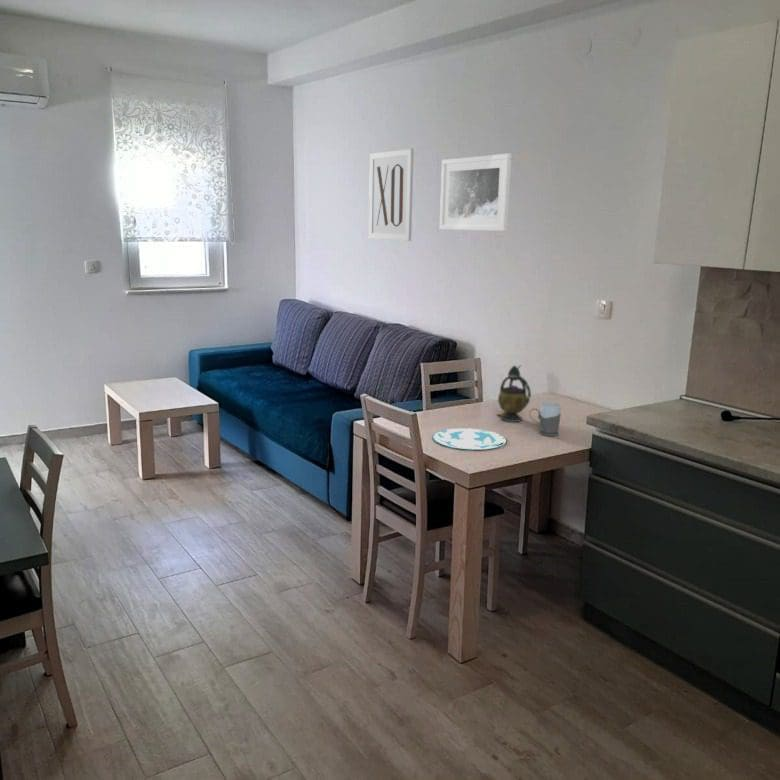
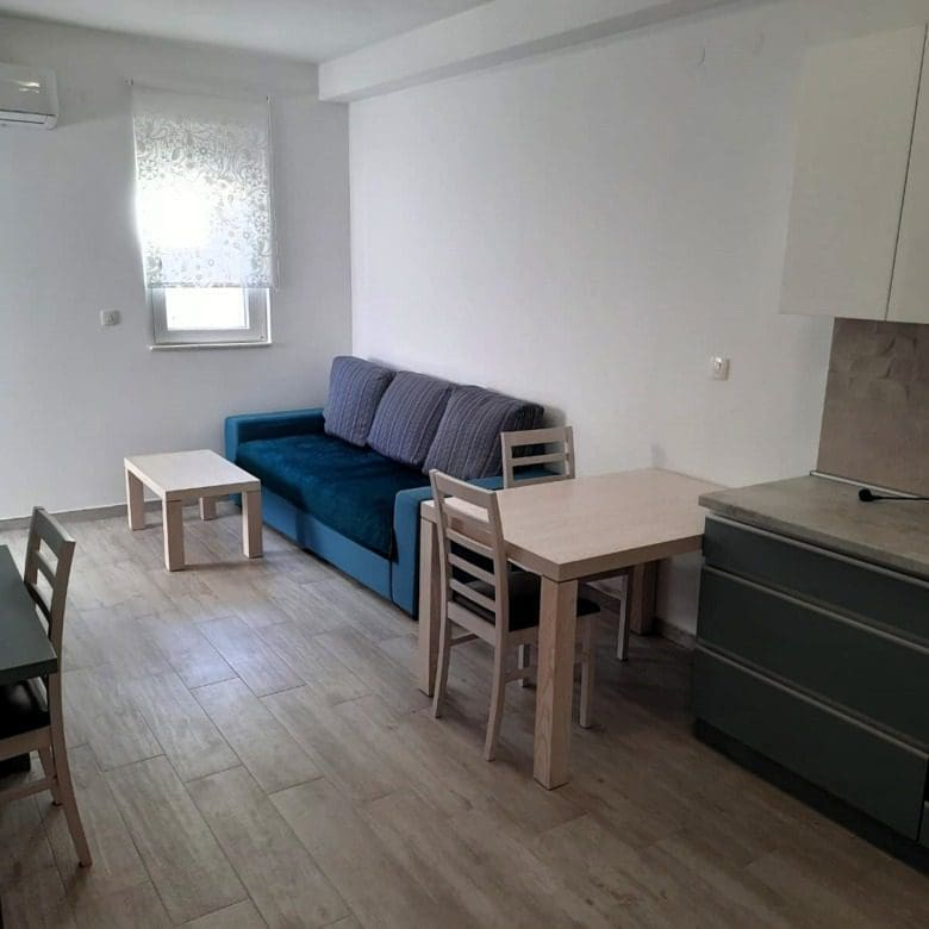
- plate (469, 435)
- wall art (390, 196)
- mug (544, 418)
- teapot (510, 393)
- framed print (473, 193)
